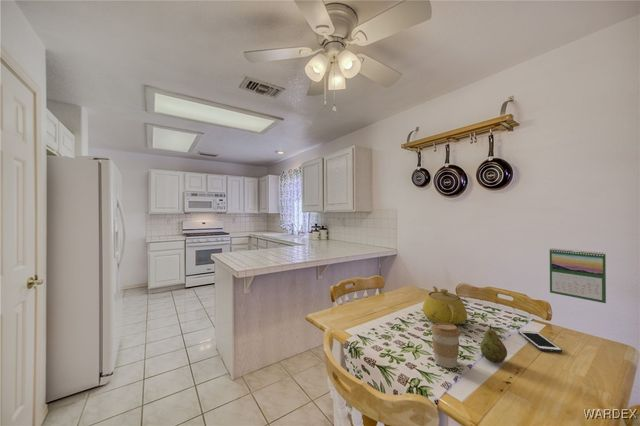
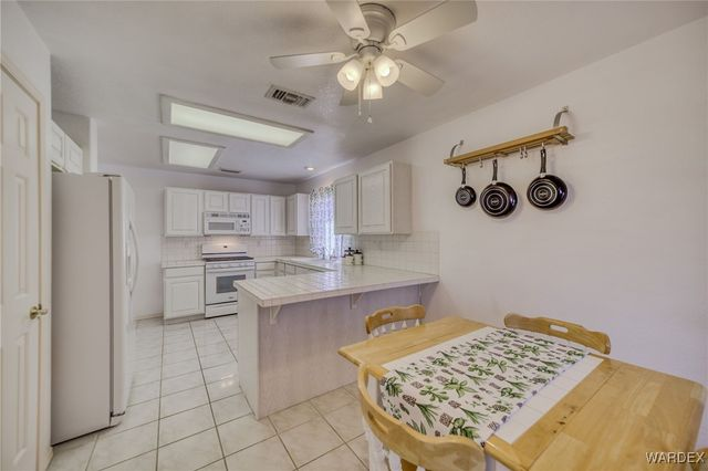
- cell phone (538, 340)
- fruit (493, 343)
- teapot (443, 304)
- calendar (575, 273)
- coffee cup (445, 343)
